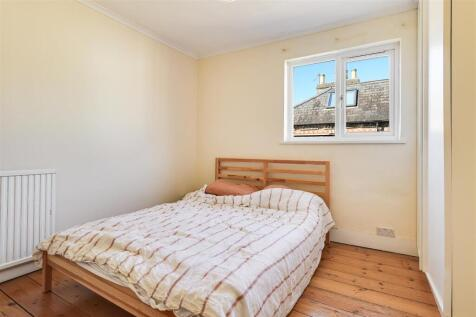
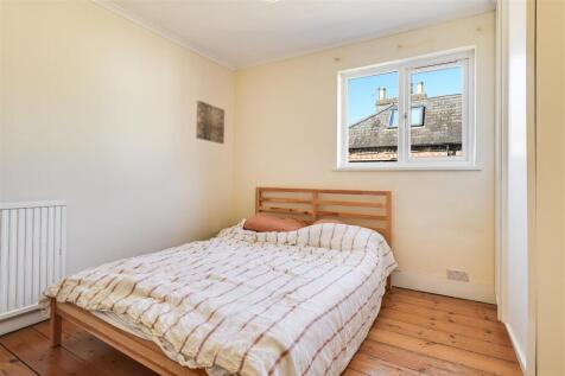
+ wall art (210, 123)
